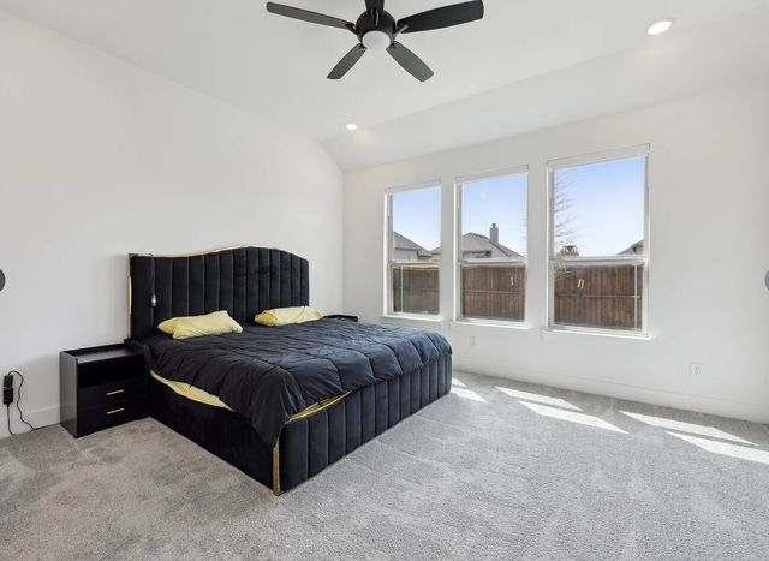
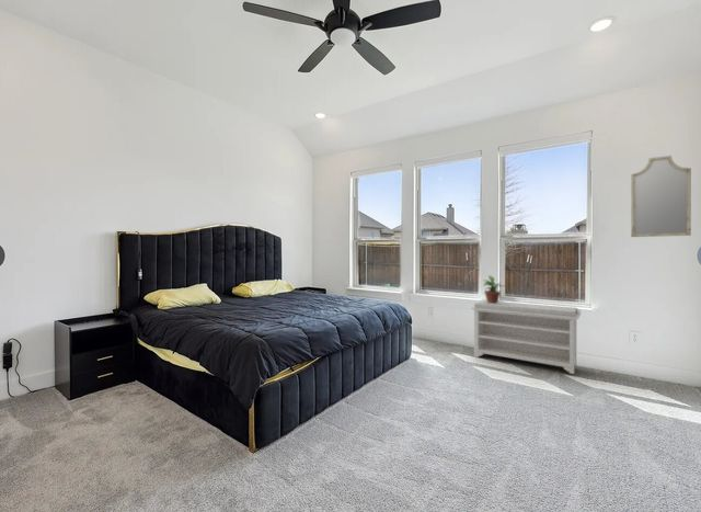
+ home mirror (659, 196)
+ potted plant (493, 289)
+ bench (524, 332)
